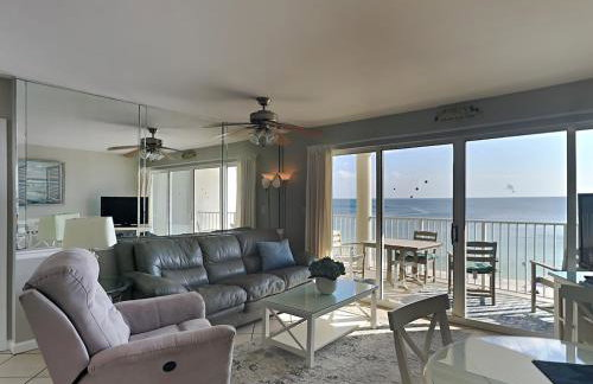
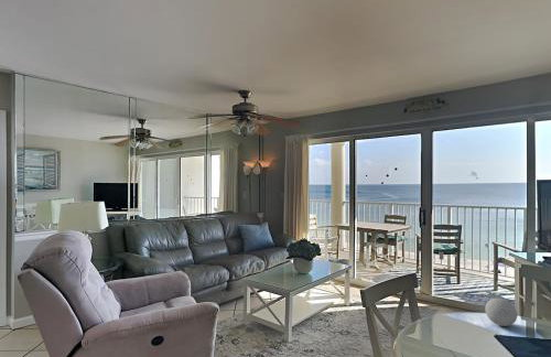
+ decorative ball (500, 312)
